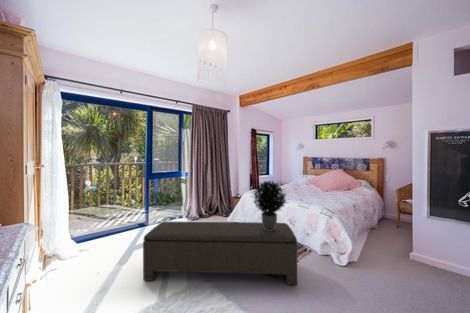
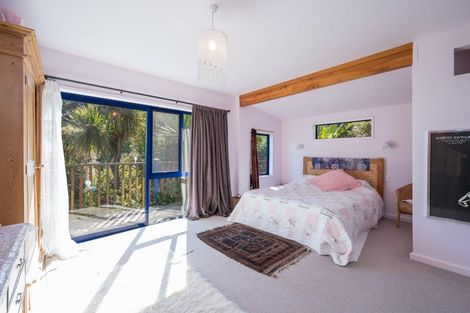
- potted plant (268, 204)
- bench (221, 248)
